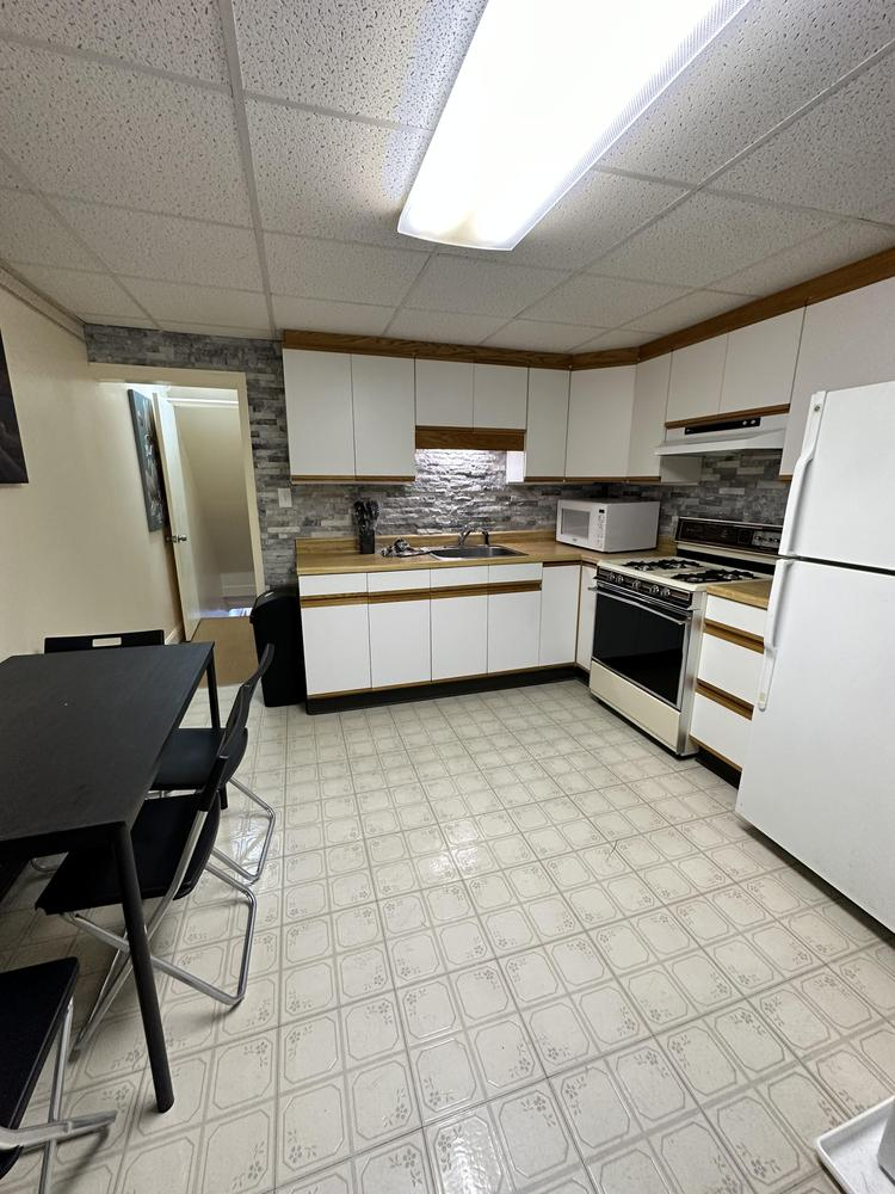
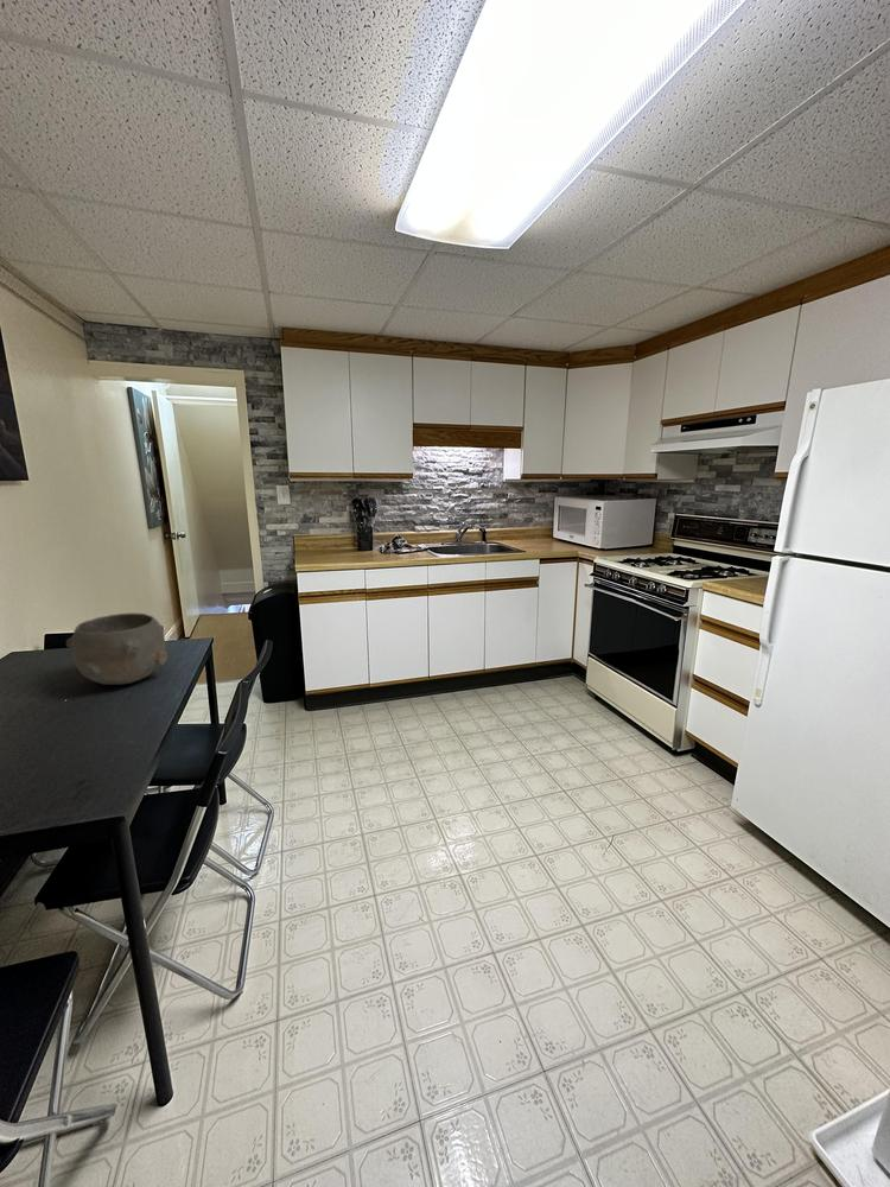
+ bowl (121, 650)
